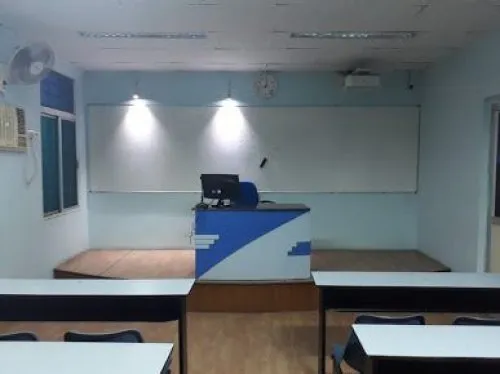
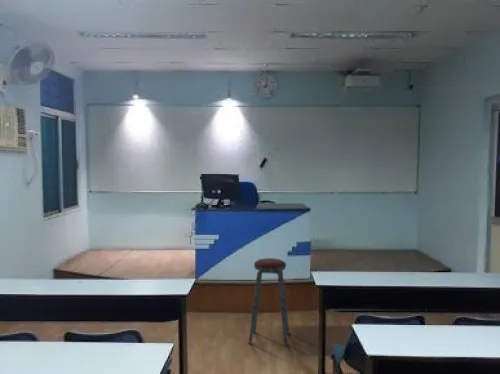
+ music stool (259, 296)
